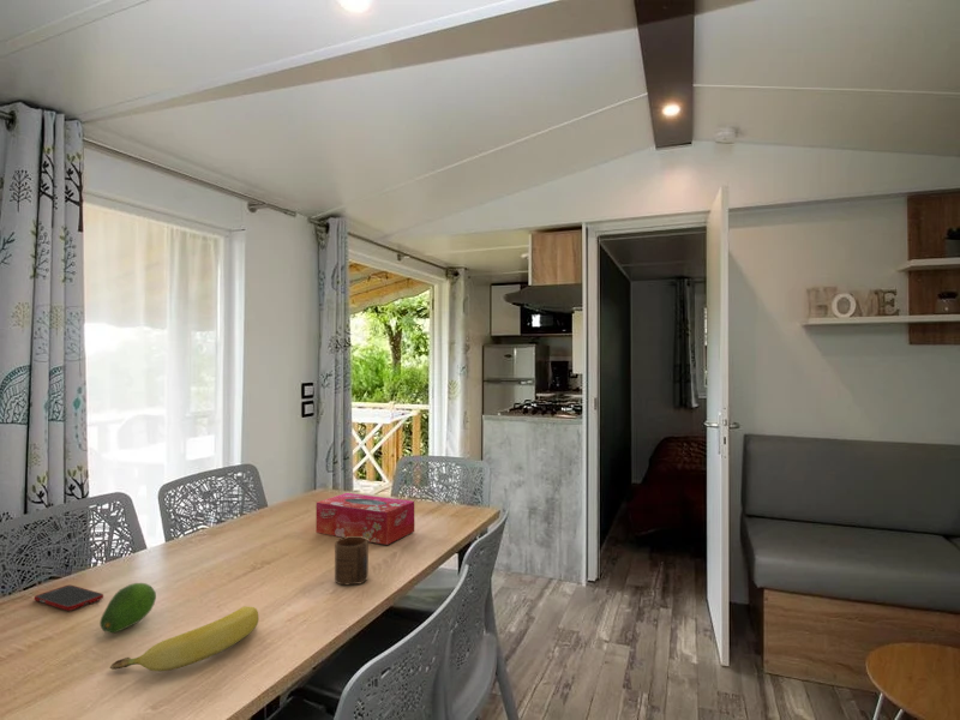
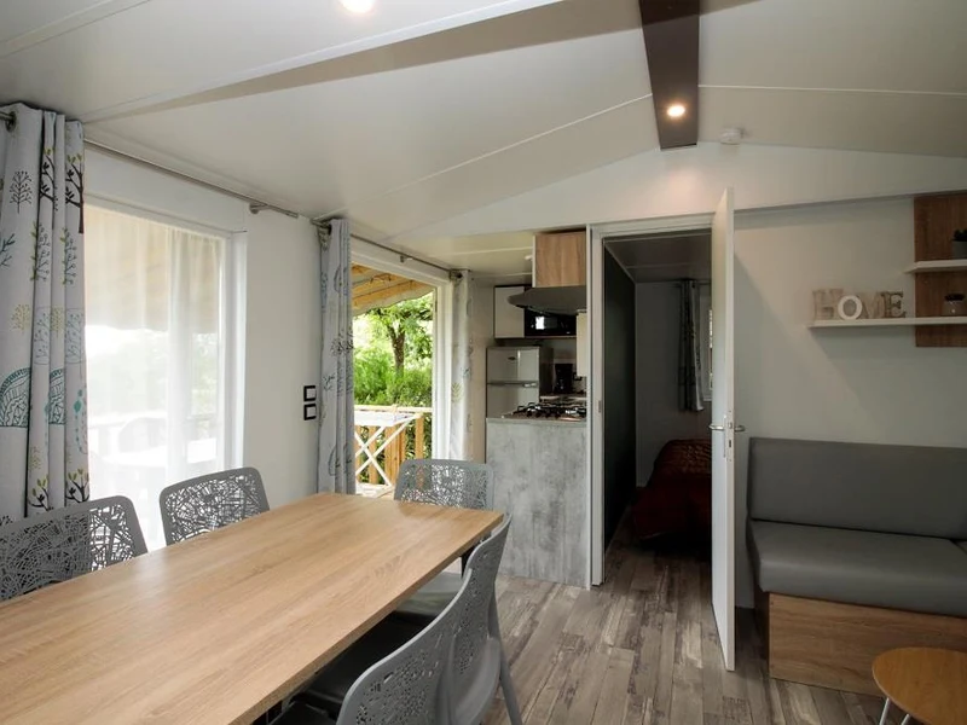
- cup (352, 559)
- tissue box (365, 516)
- fruit (127, 605)
- banana (196, 630)
- cell phone (68, 596)
